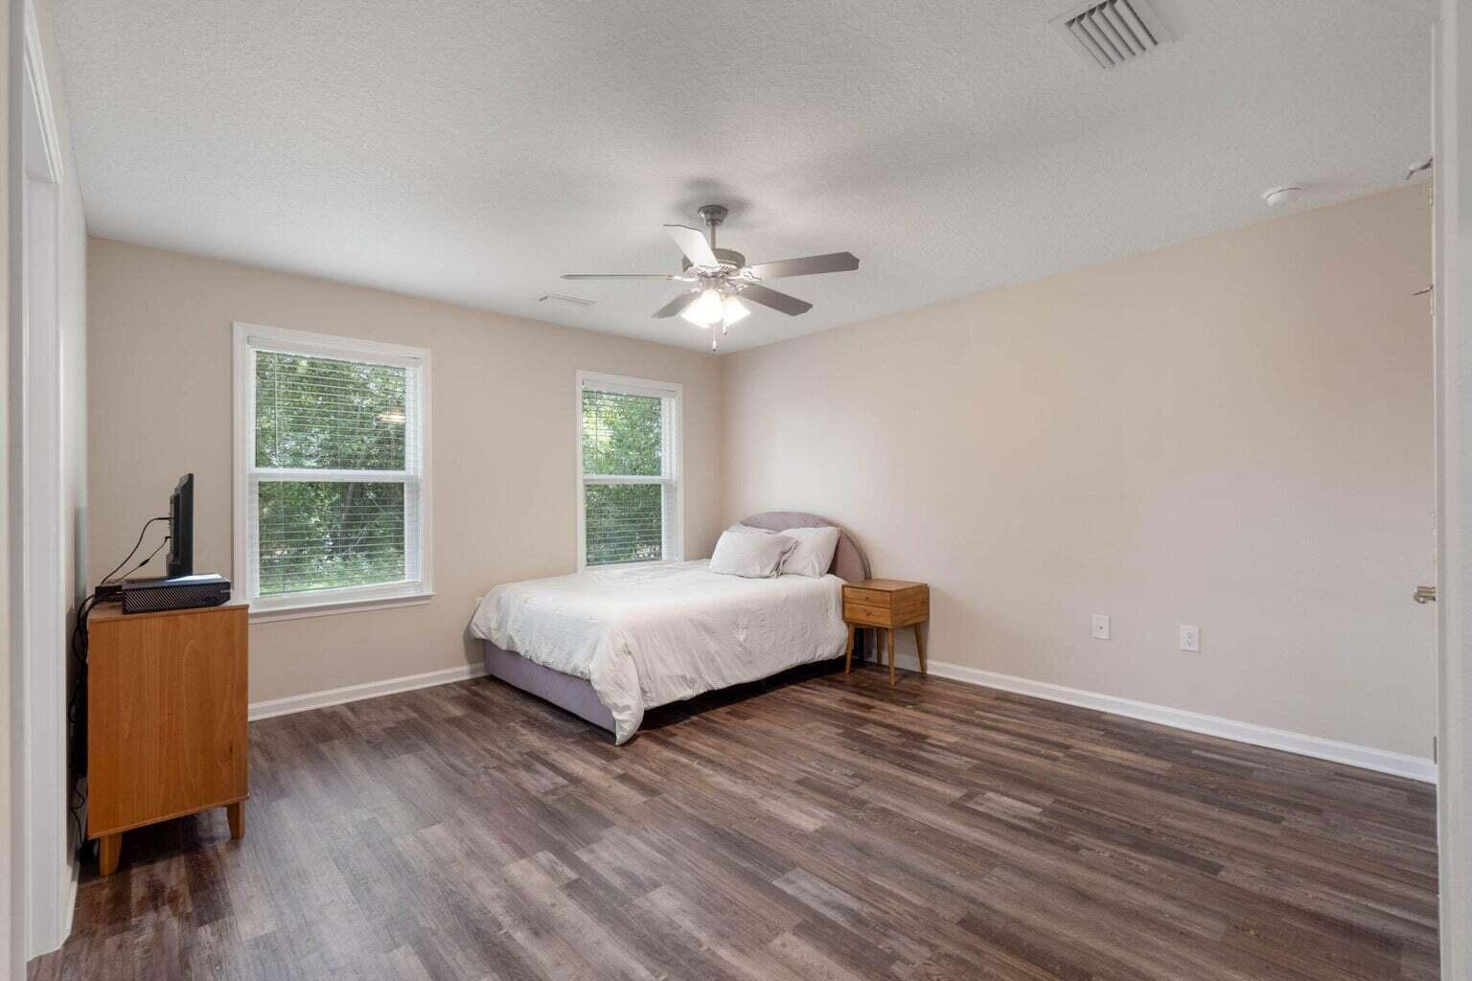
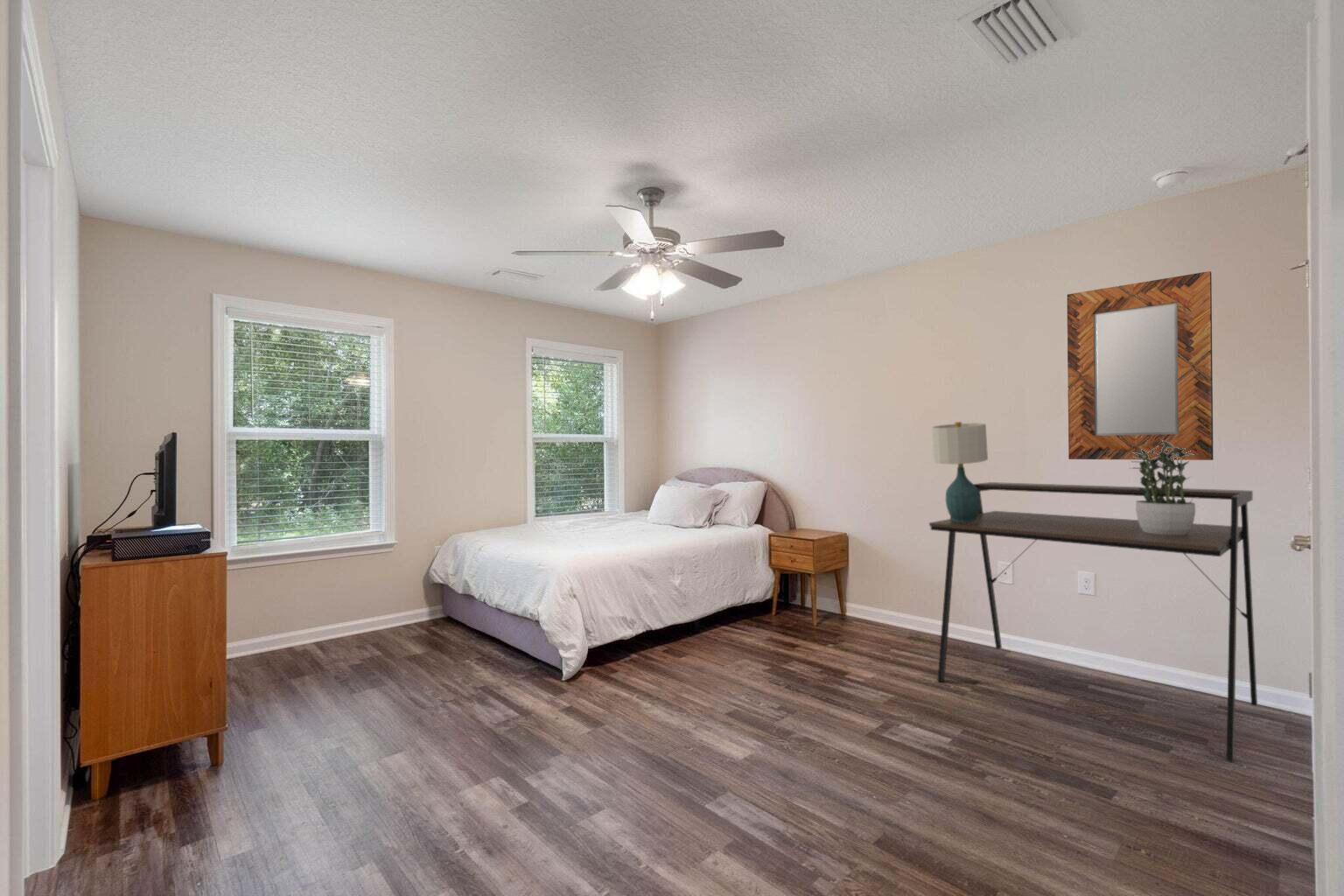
+ table lamp (963, 472)
+ desk (1089, 544)
+ potted plant (1161, 486)
+ home mirror (1135, 371)
